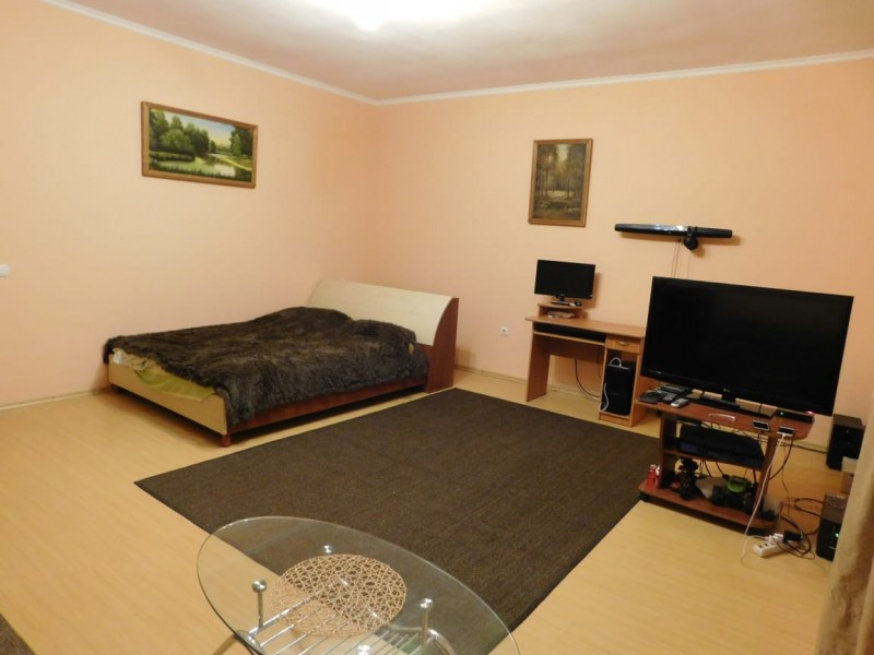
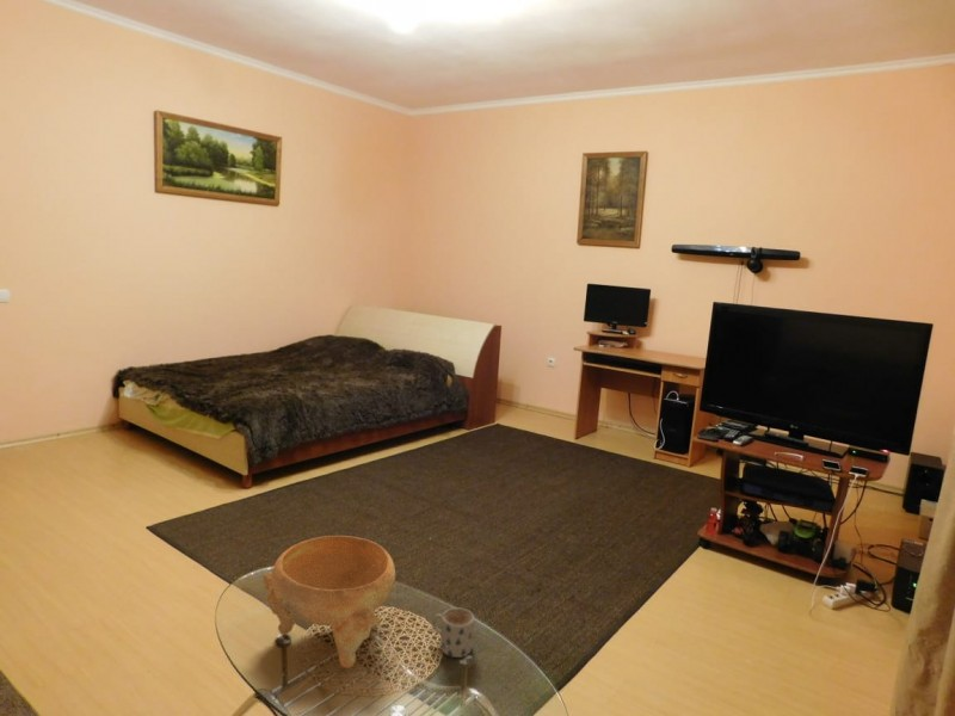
+ decorative bowl (331, 600)
+ mug (451, 630)
